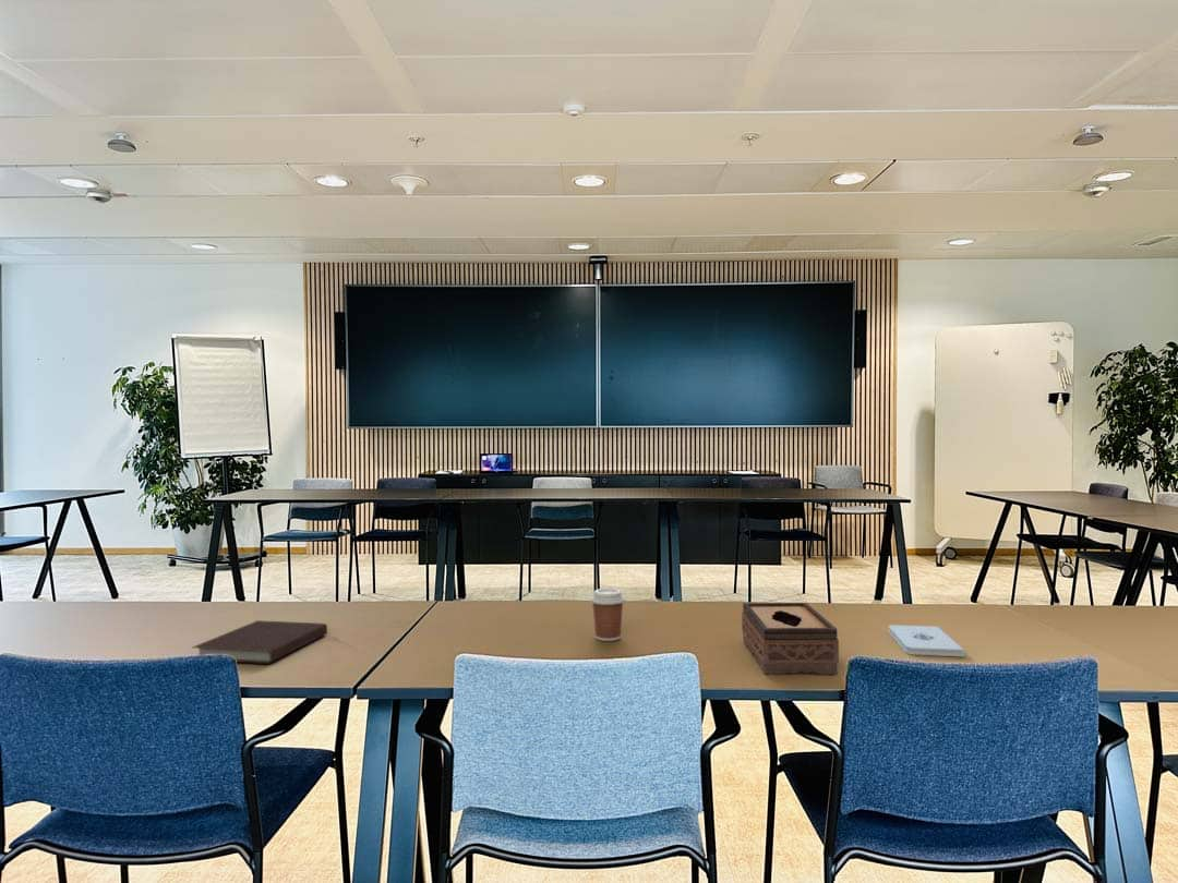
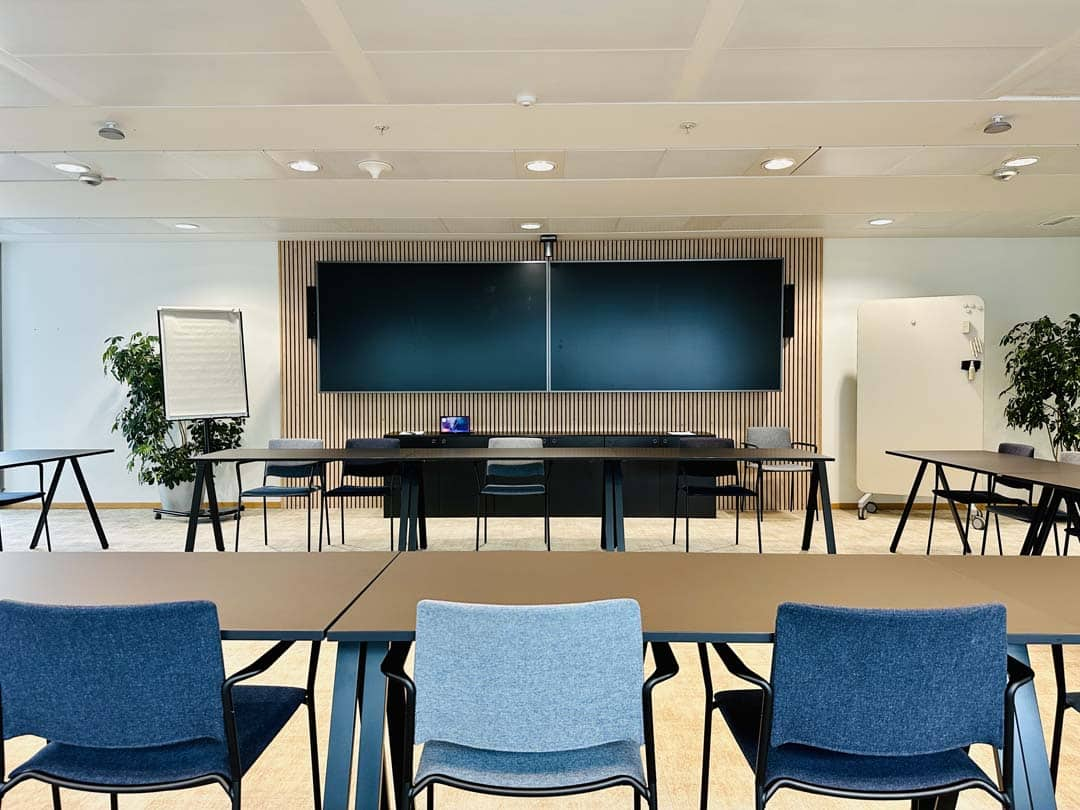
- tissue box (786, 636)
- notebook (263, 640)
- coffee cup (608, 614)
- notepad (923, 639)
